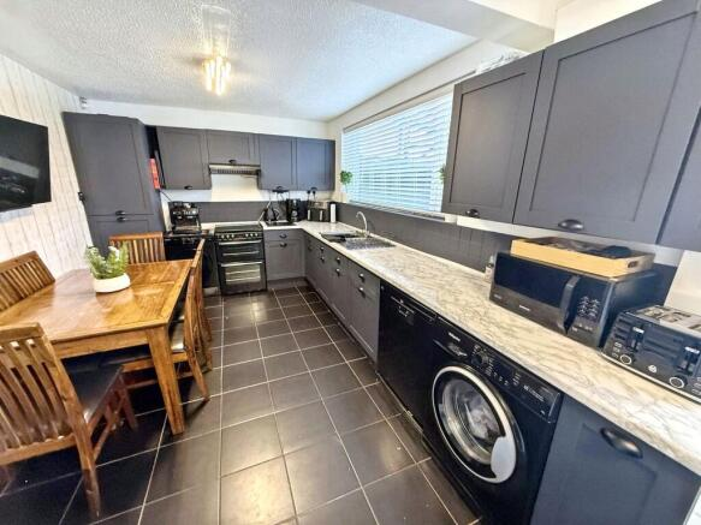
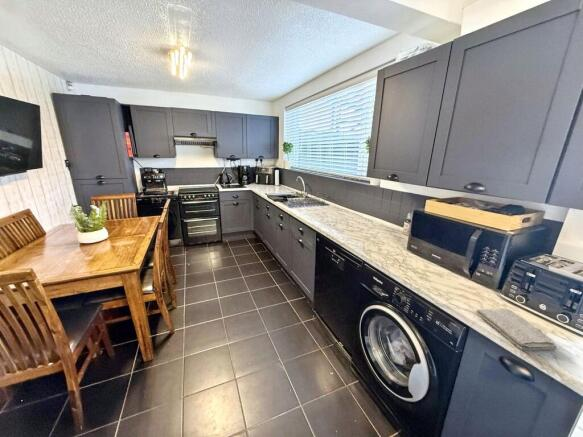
+ washcloth (513, 326)
